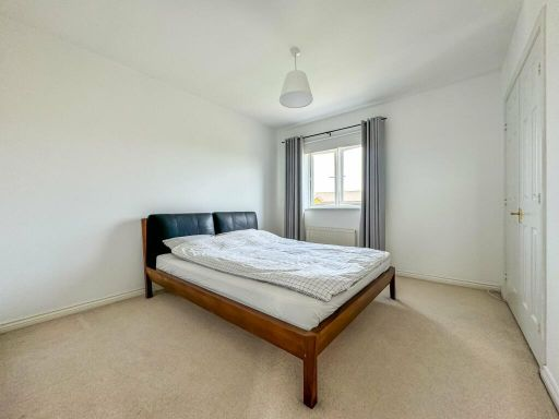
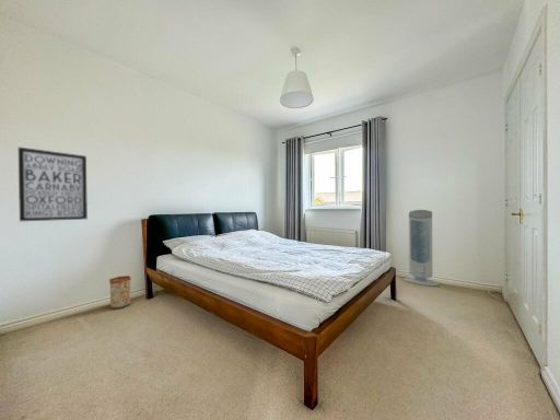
+ vase (120, 291)
+ wall art (55, 186)
+ air purifier (420, 245)
